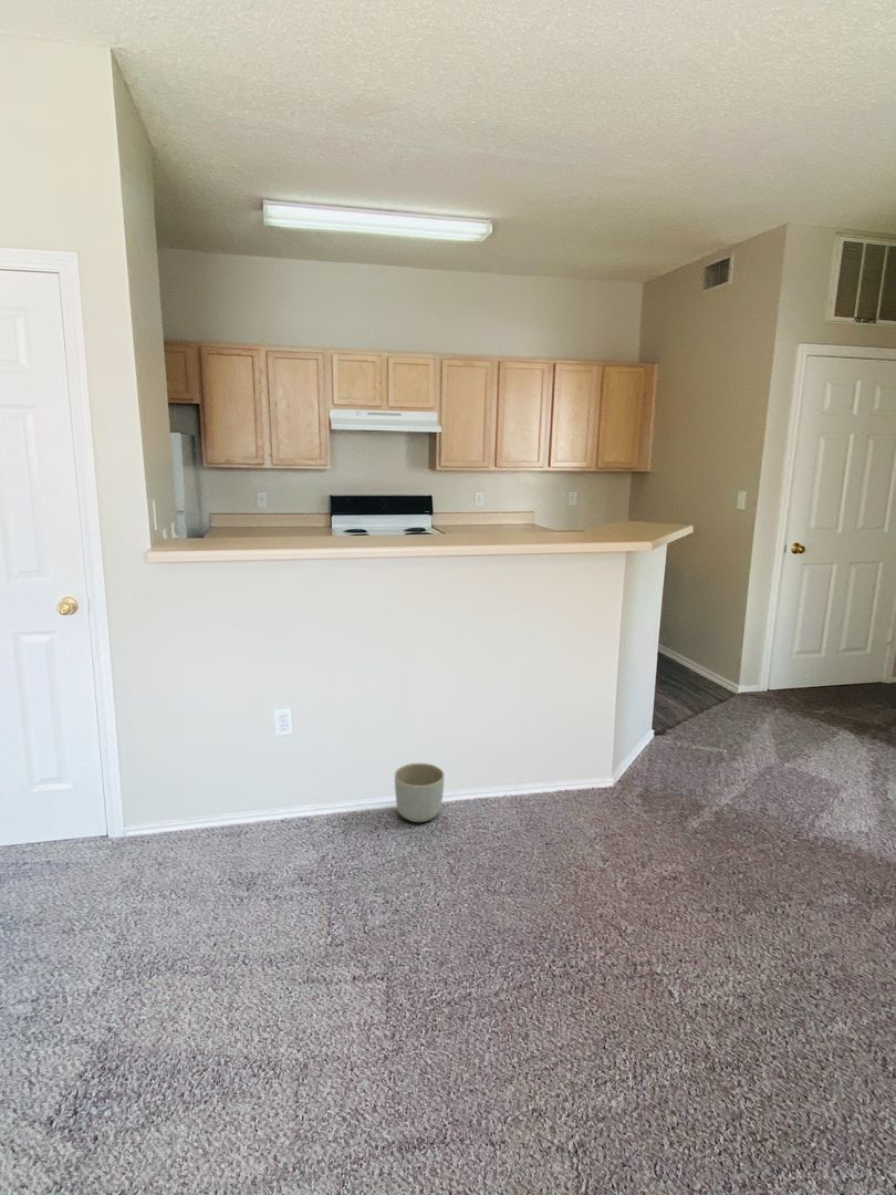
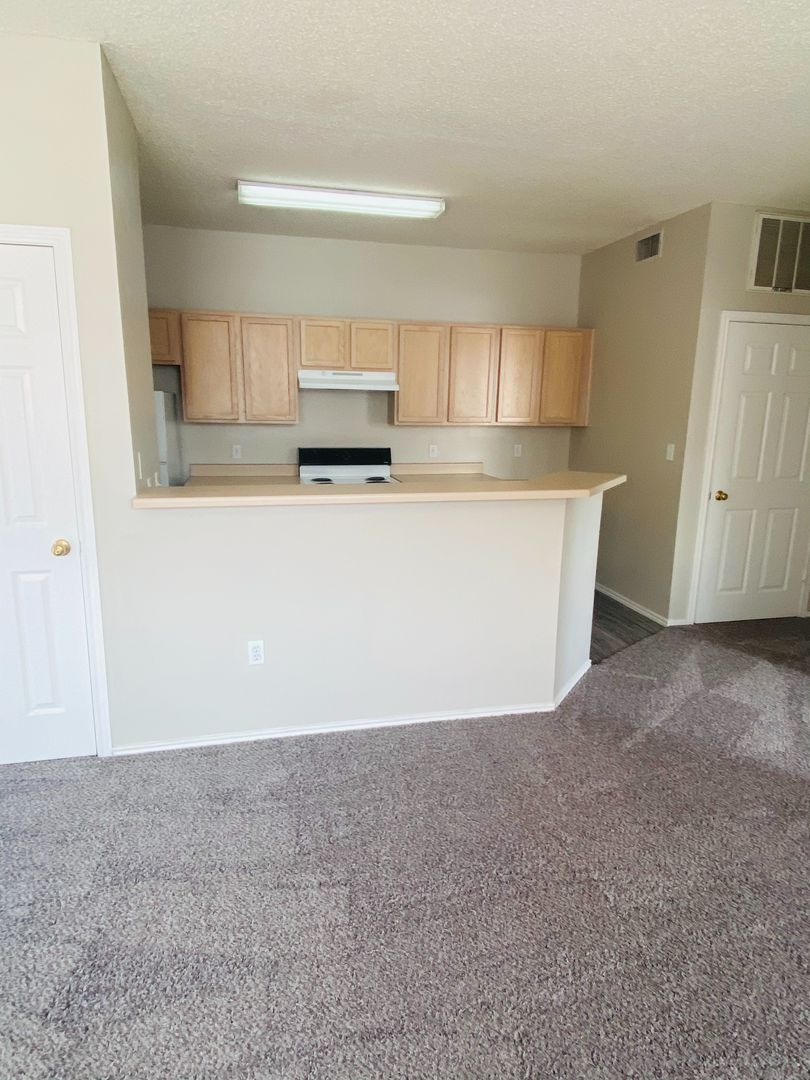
- planter (418, 794)
